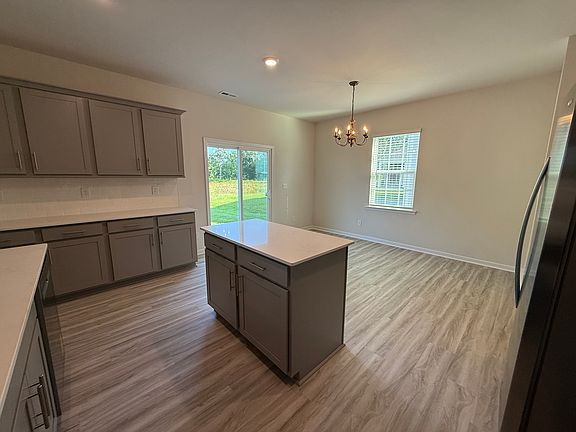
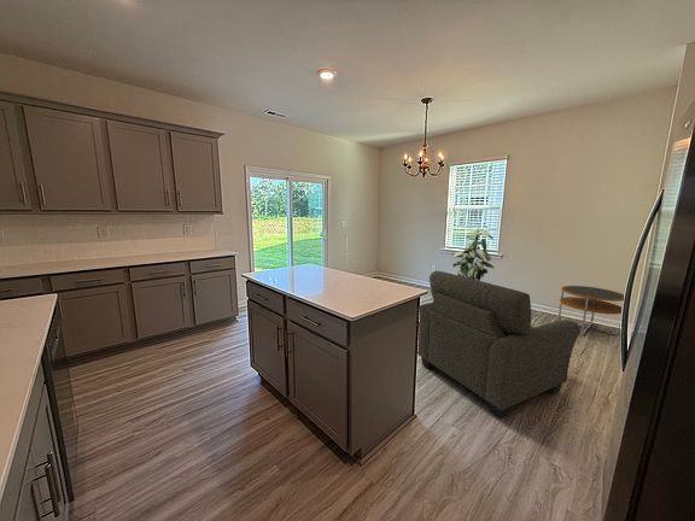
+ chair (490, 328)
+ indoor plant (469, 264)
+ side table (589, 310)
